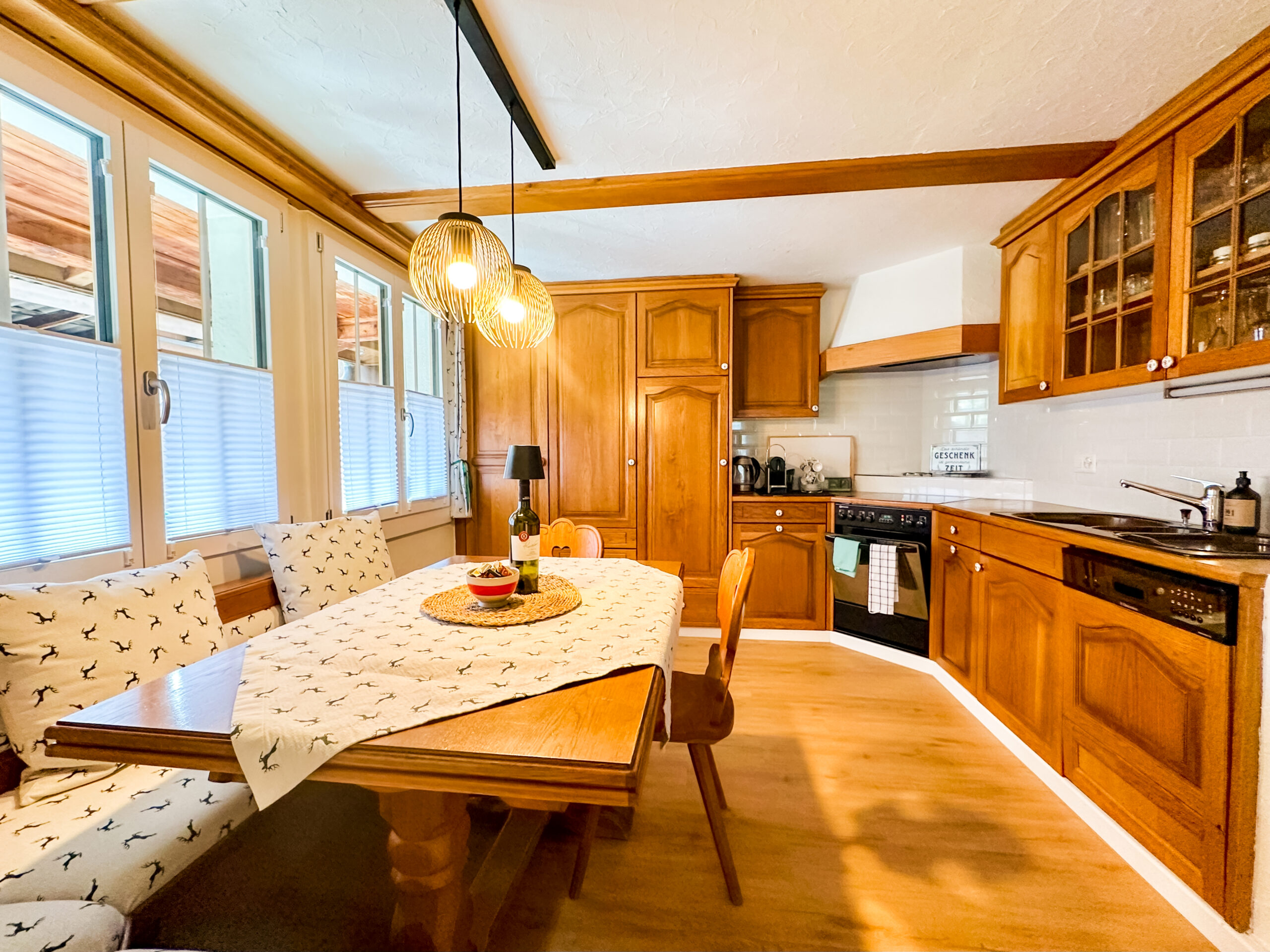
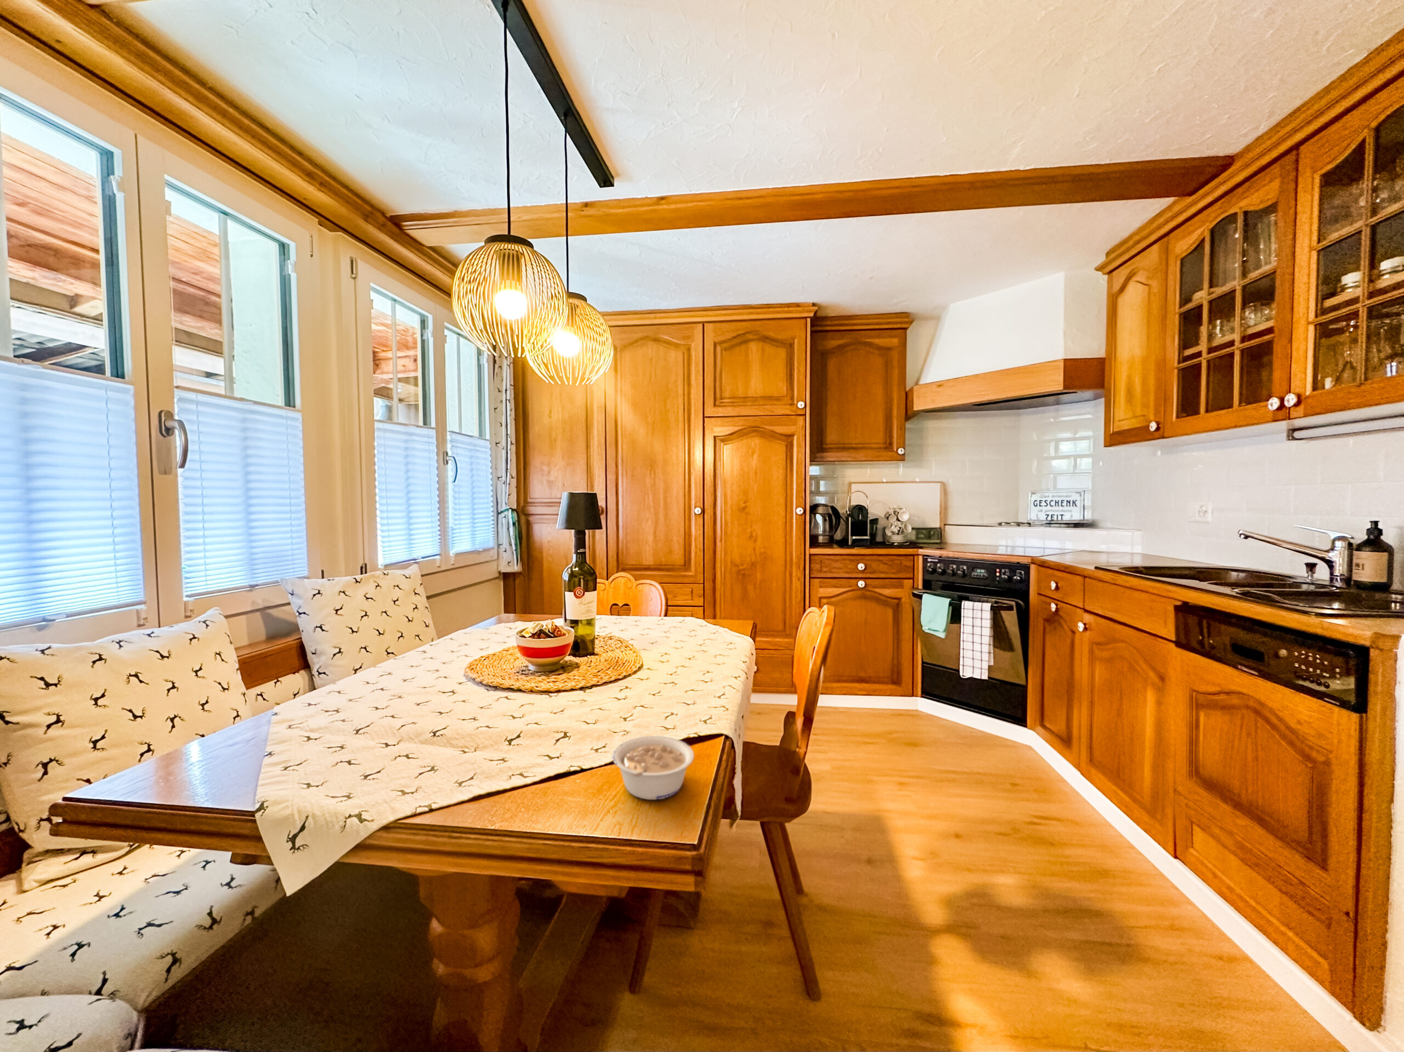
+ legume (654, 767)
